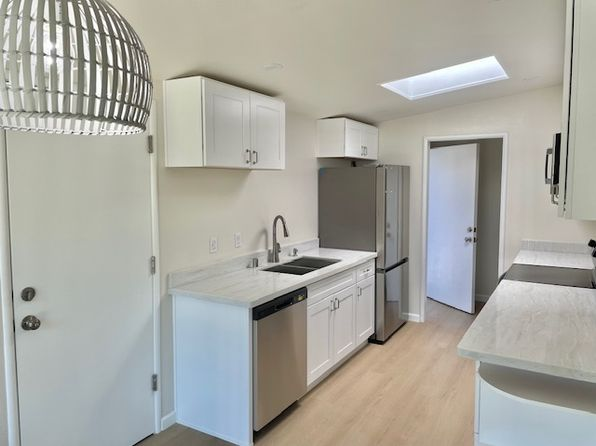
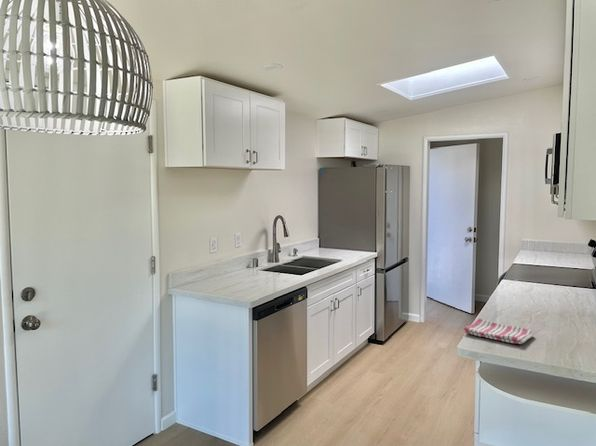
+ dish towel (498, 330)
